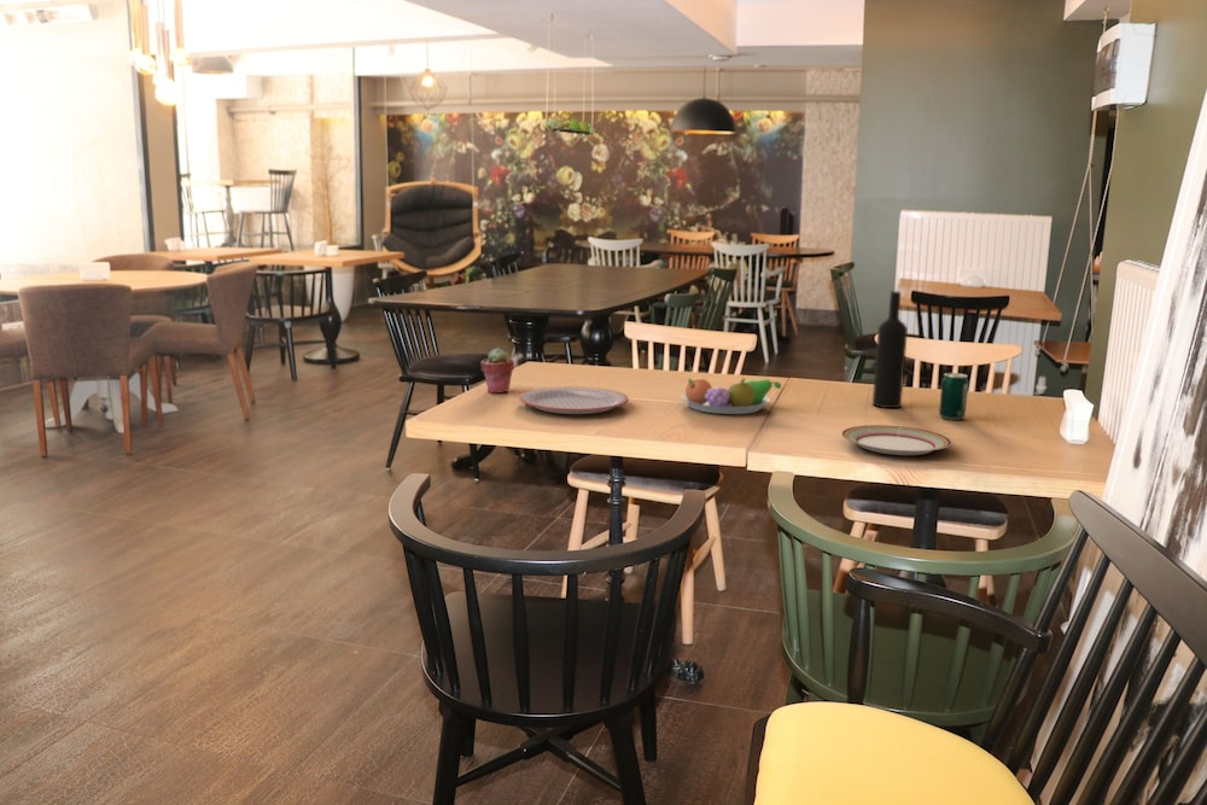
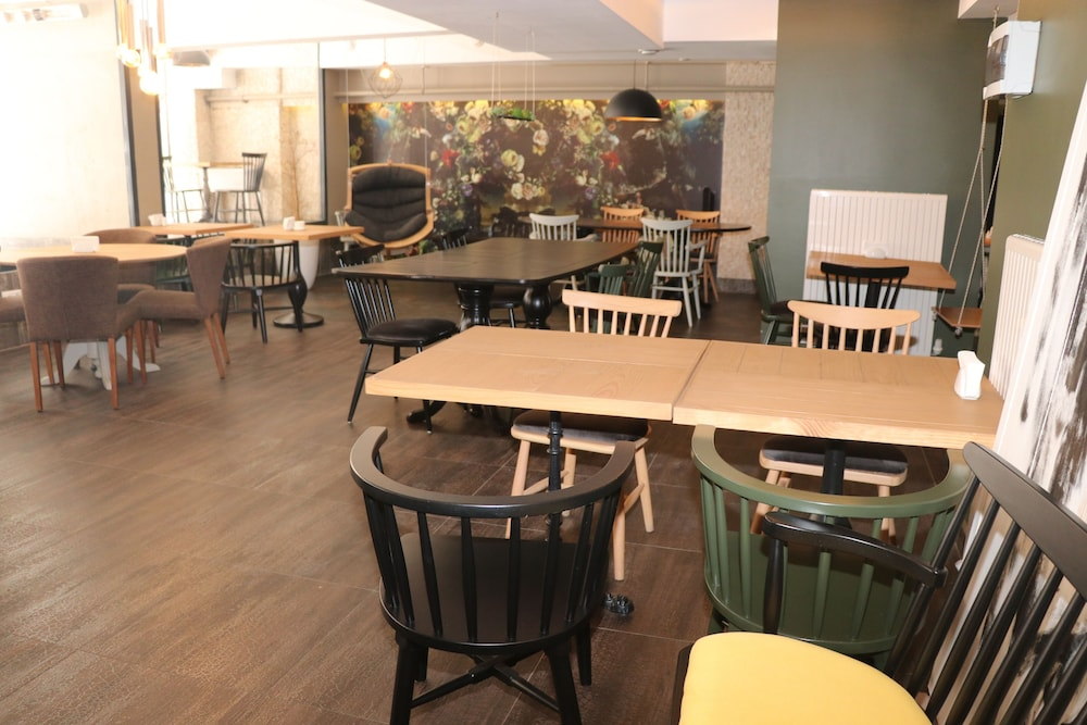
- plate (894, 442)
- plate (573, 401)
- fruit bowl (729, 389)
- wine bottle (891, 349)
- beverage can (954, 396)
- potted succulent (497, 369)
